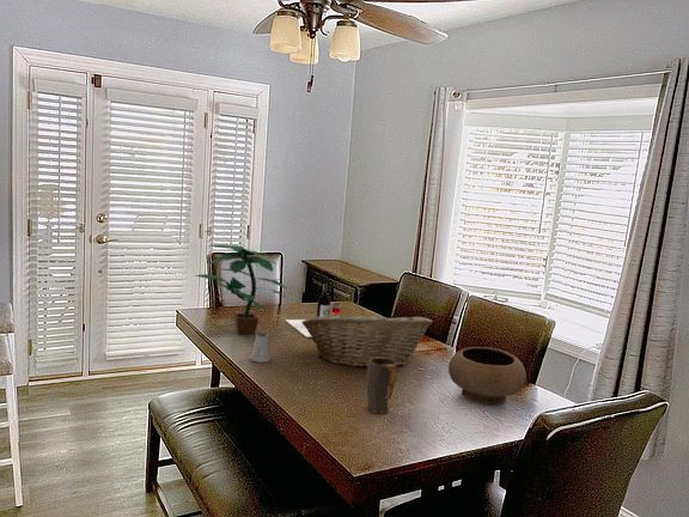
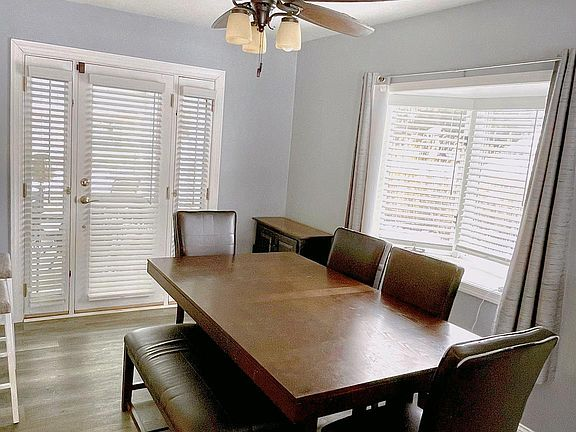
- fruit basket (366, 333)
- saltshaker (261, 346)
- bowl (486, 375)
- wine bottle (327, 306)
- potted plant (240, 287)
- mug (382, 385)
